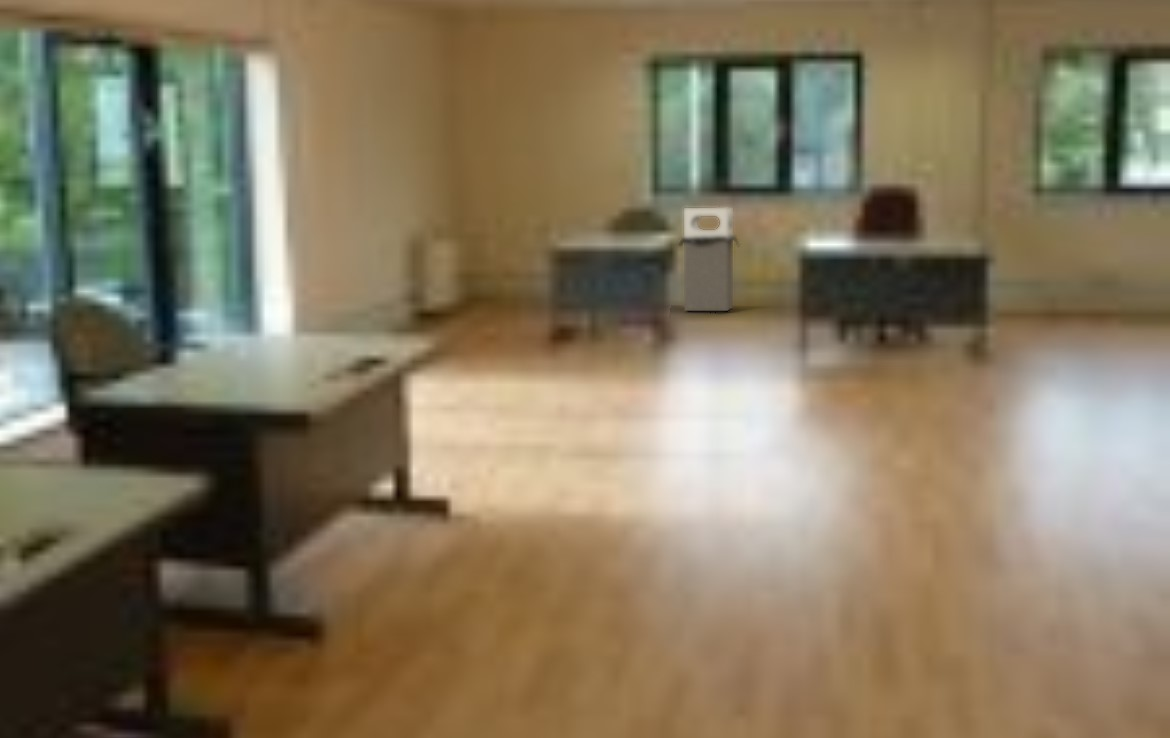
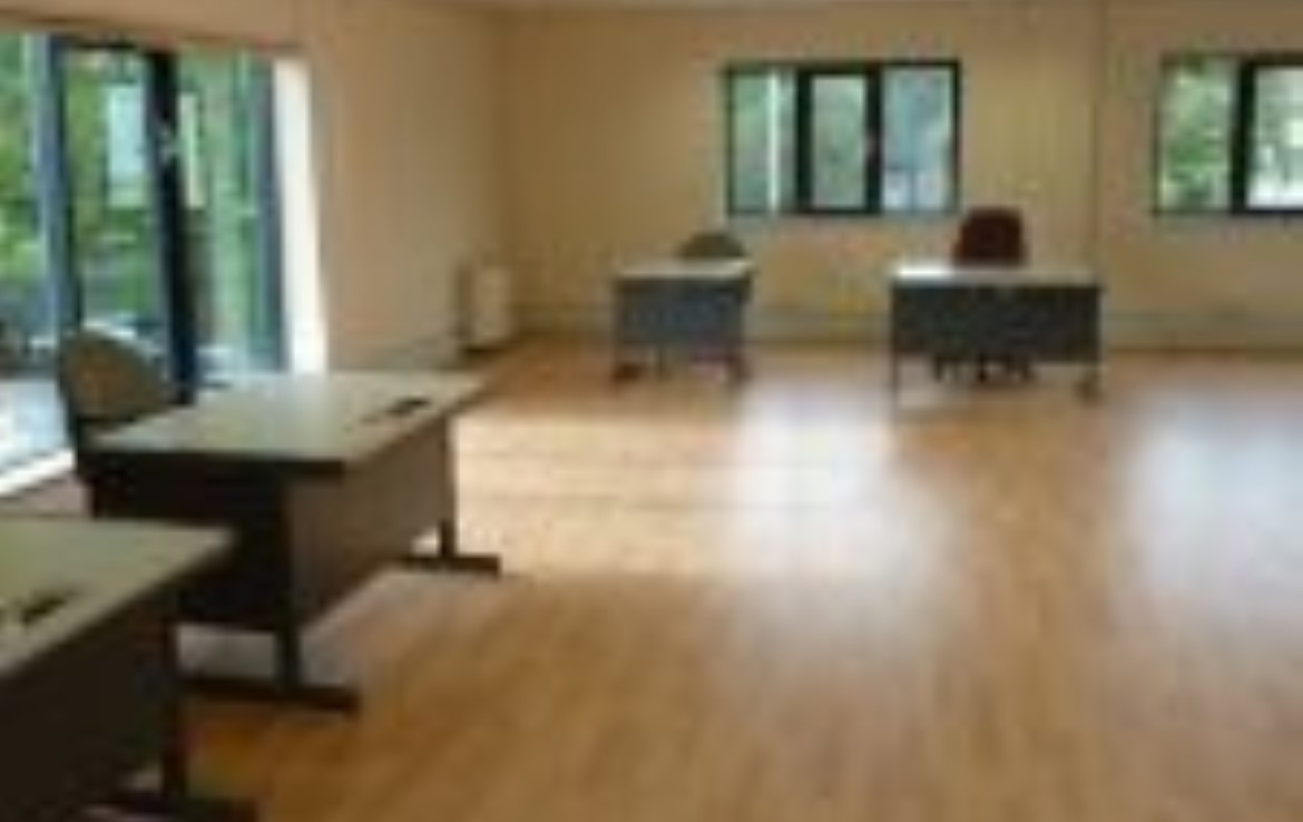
- trash bin (709, 259)
